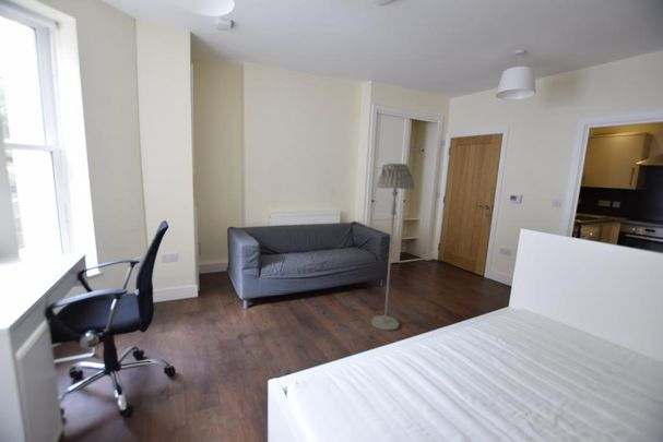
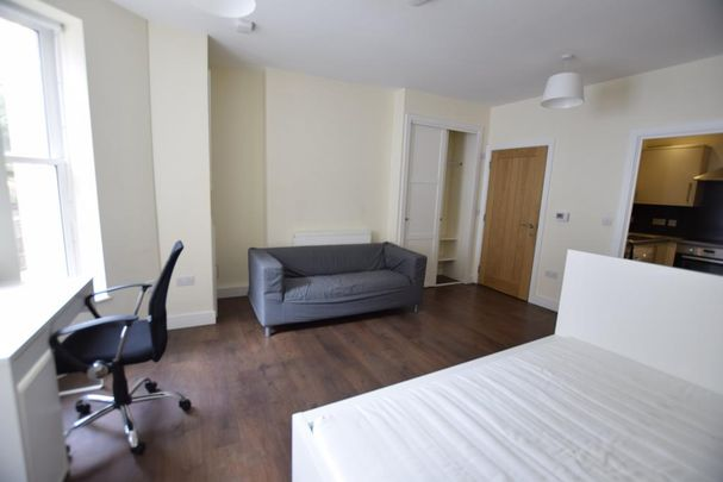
- floor lamp (390, 247)
